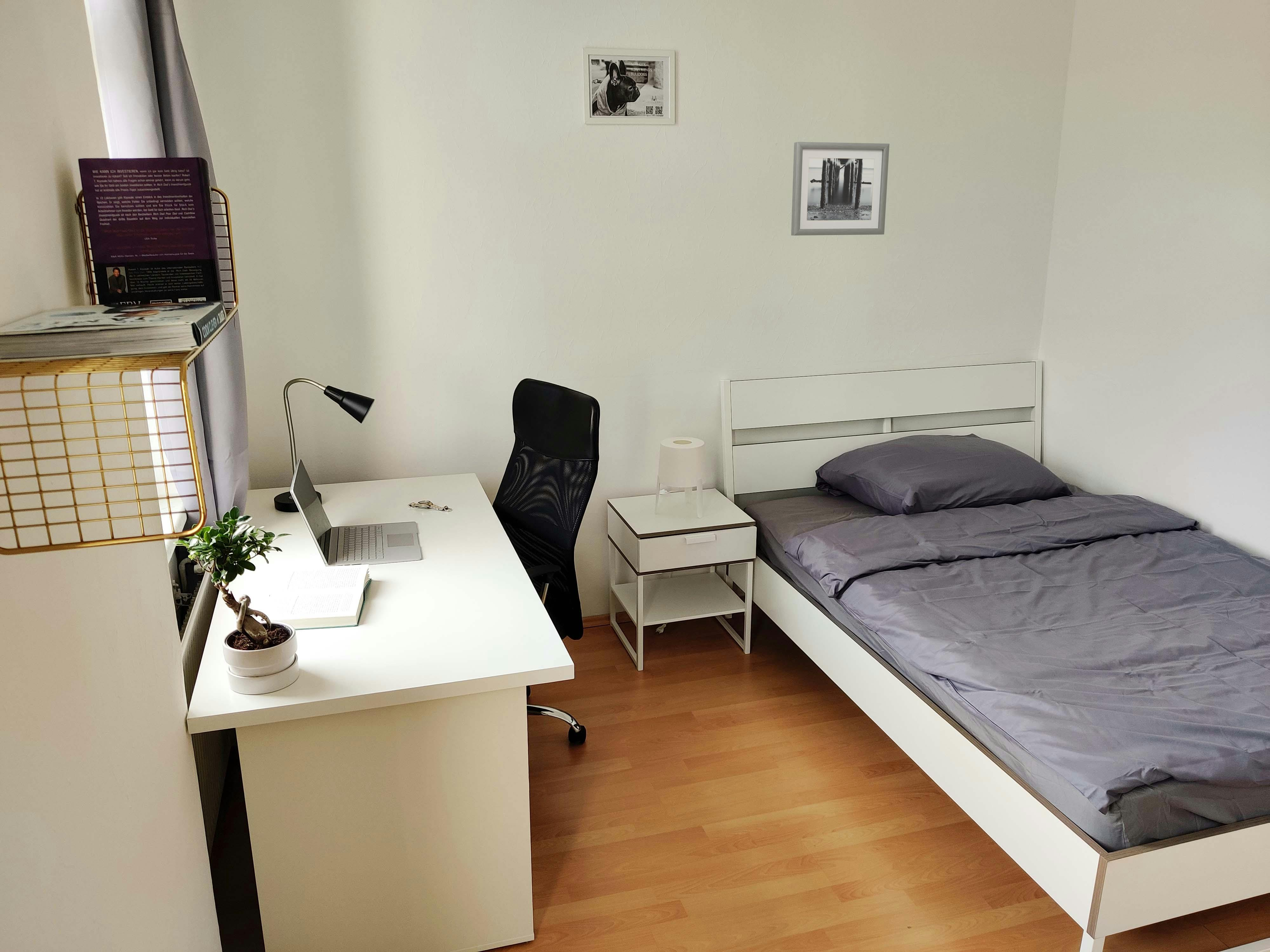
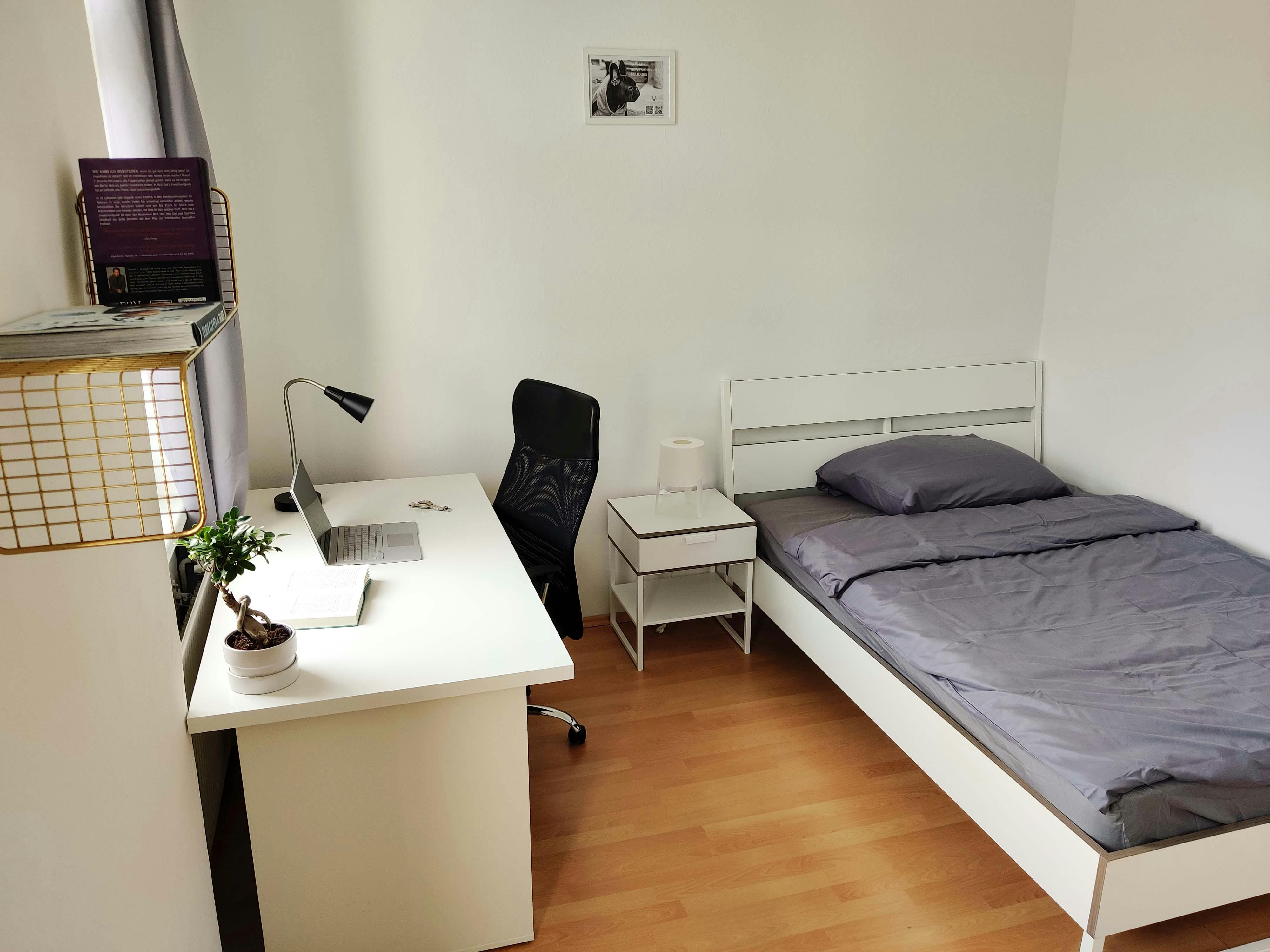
- wall art (840, 189)
